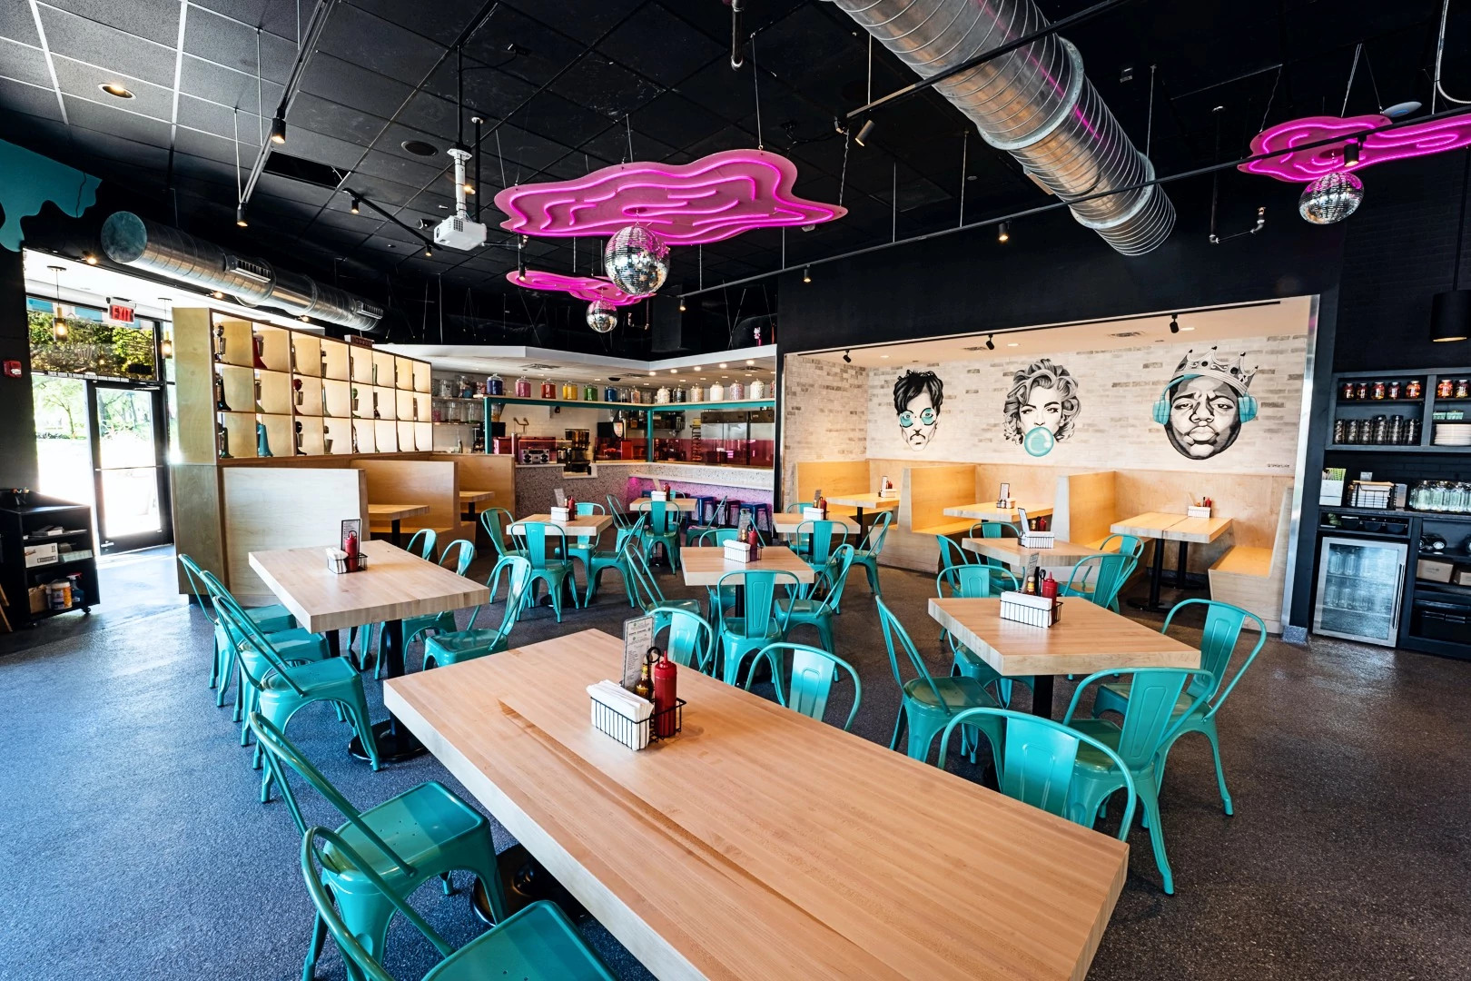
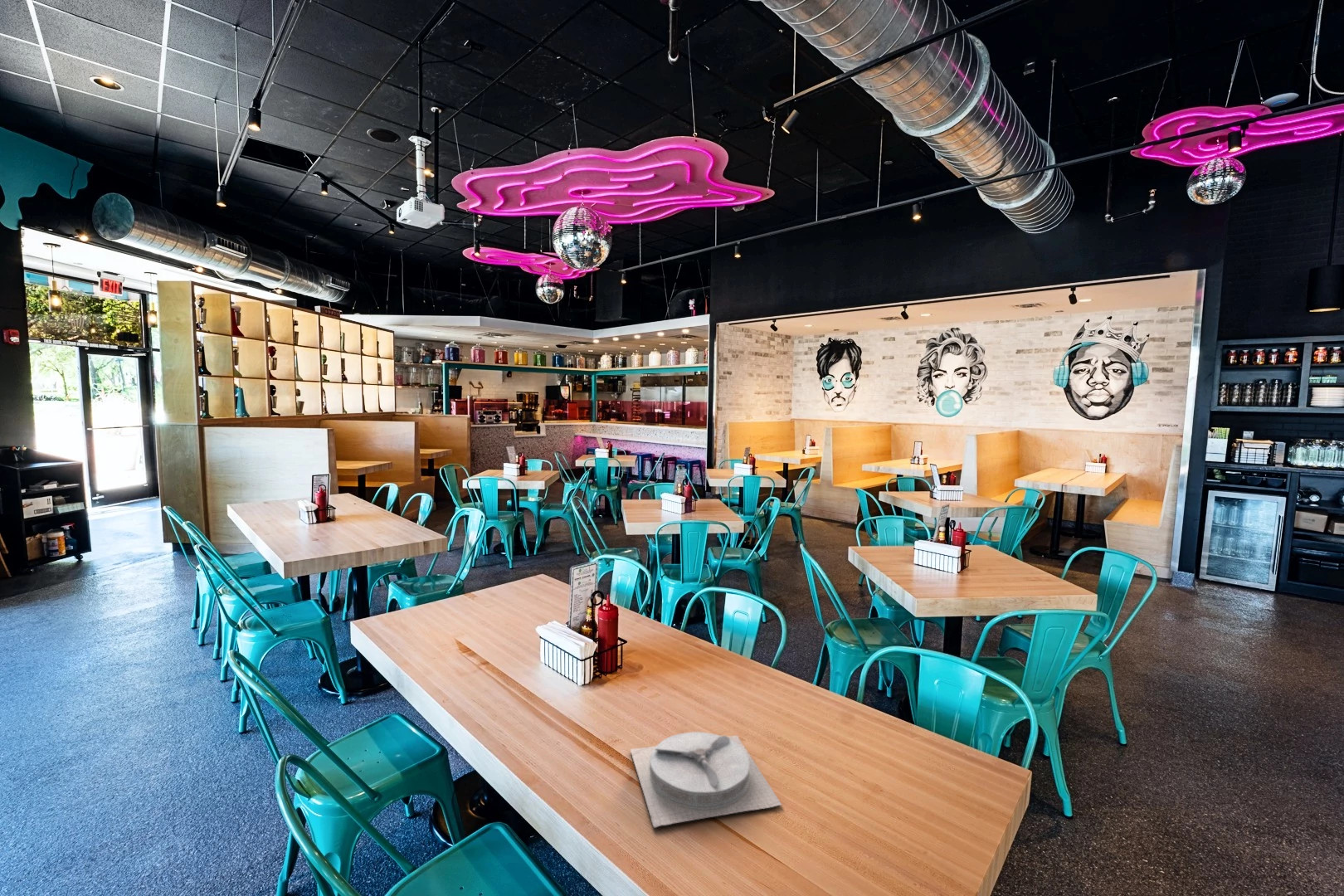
+ plate (700, 763)
